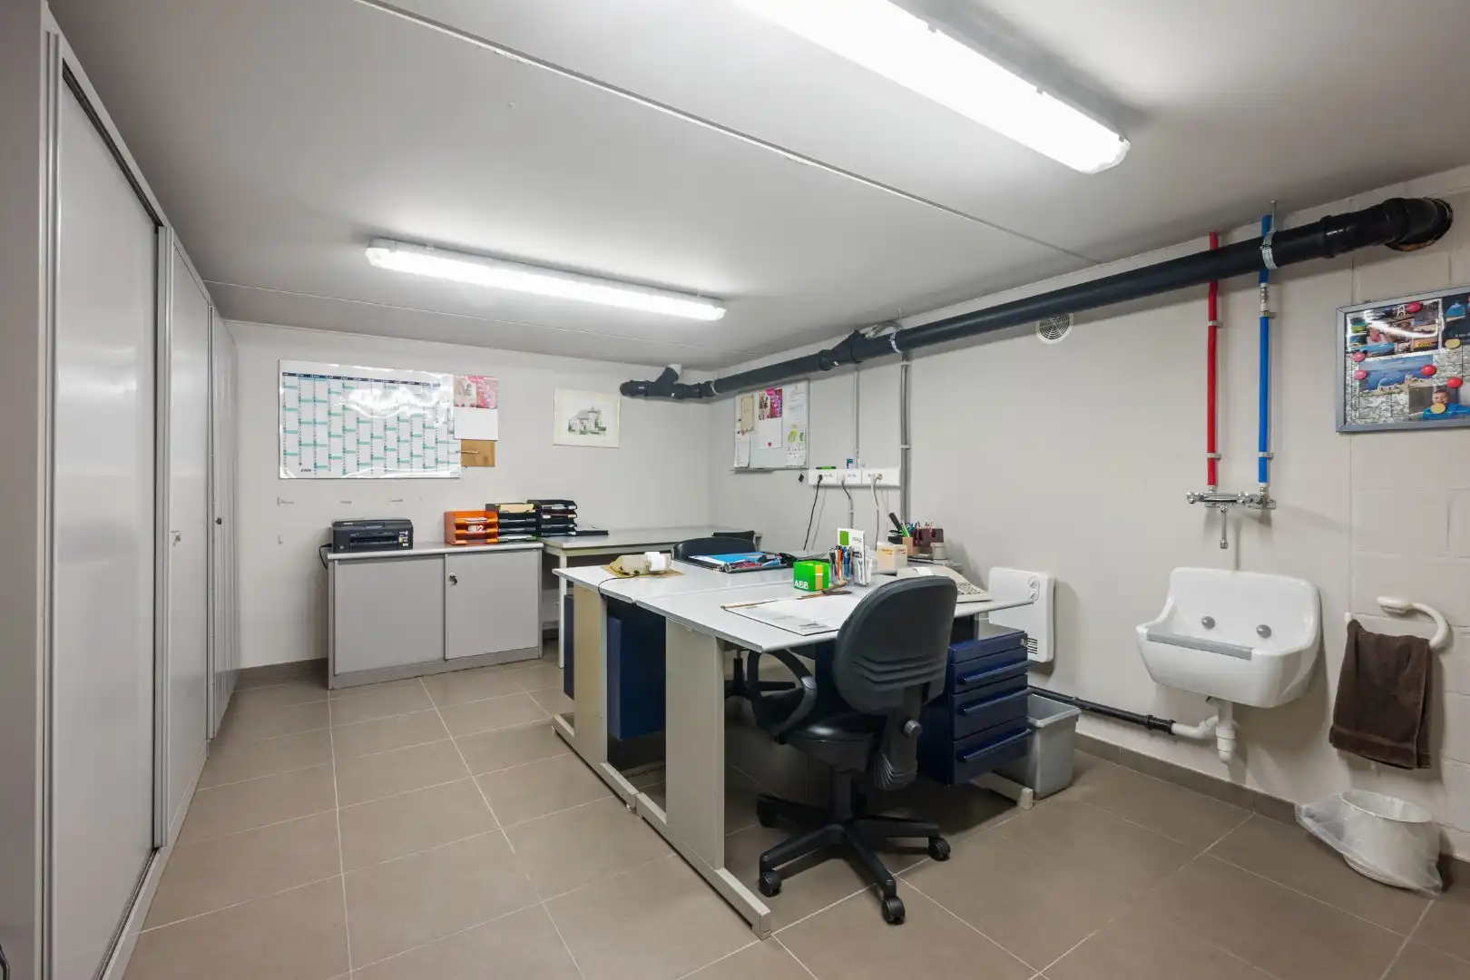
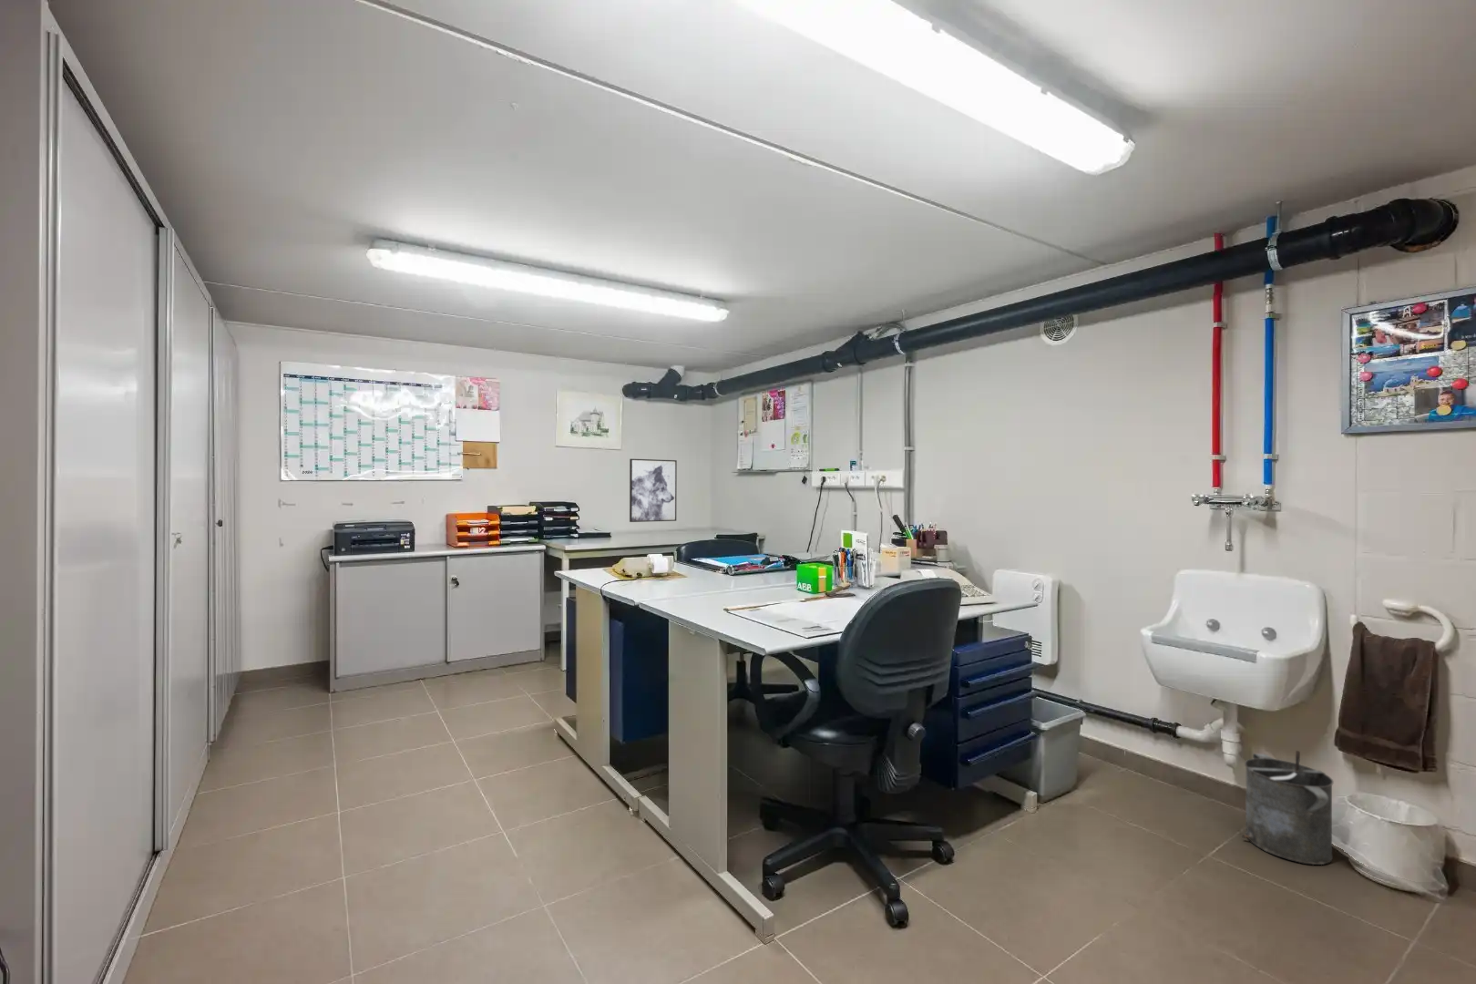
+ bucket (1287, 797)
+ wall art (653, 490)
